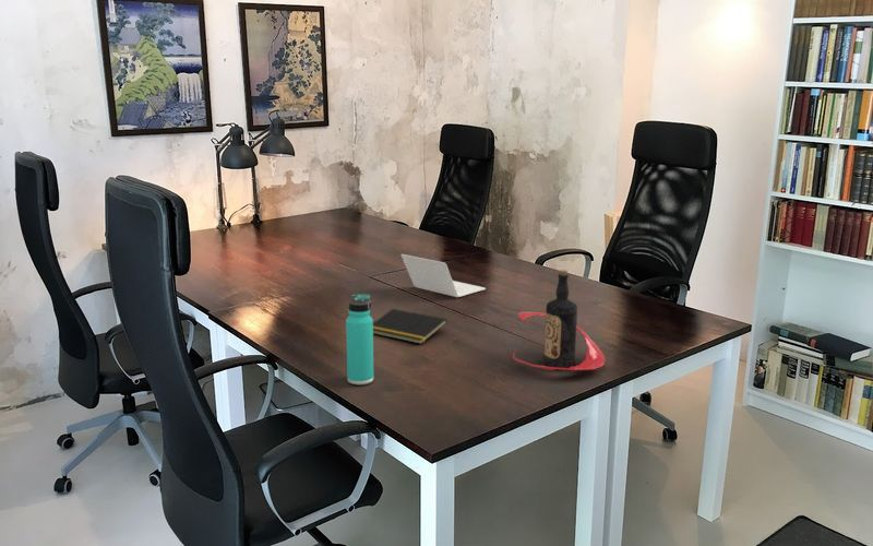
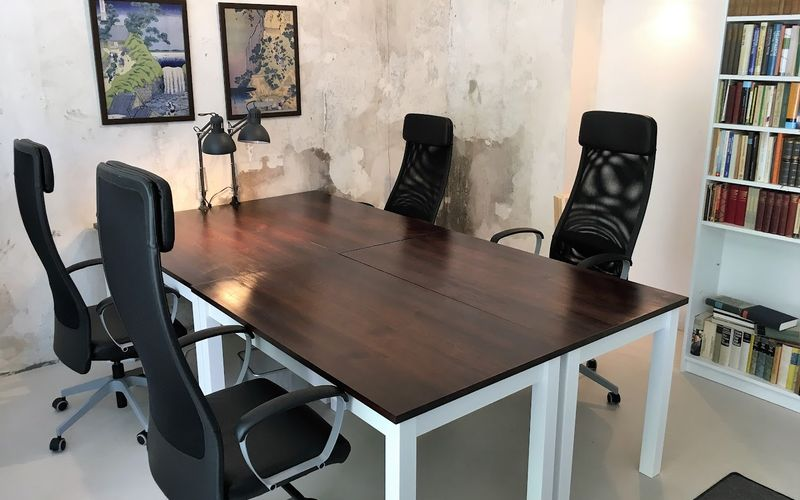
- laptop (443, 270)
- thermos bottle (359, 337)
- notepad (406, 325)
- bottle (560, 318)
